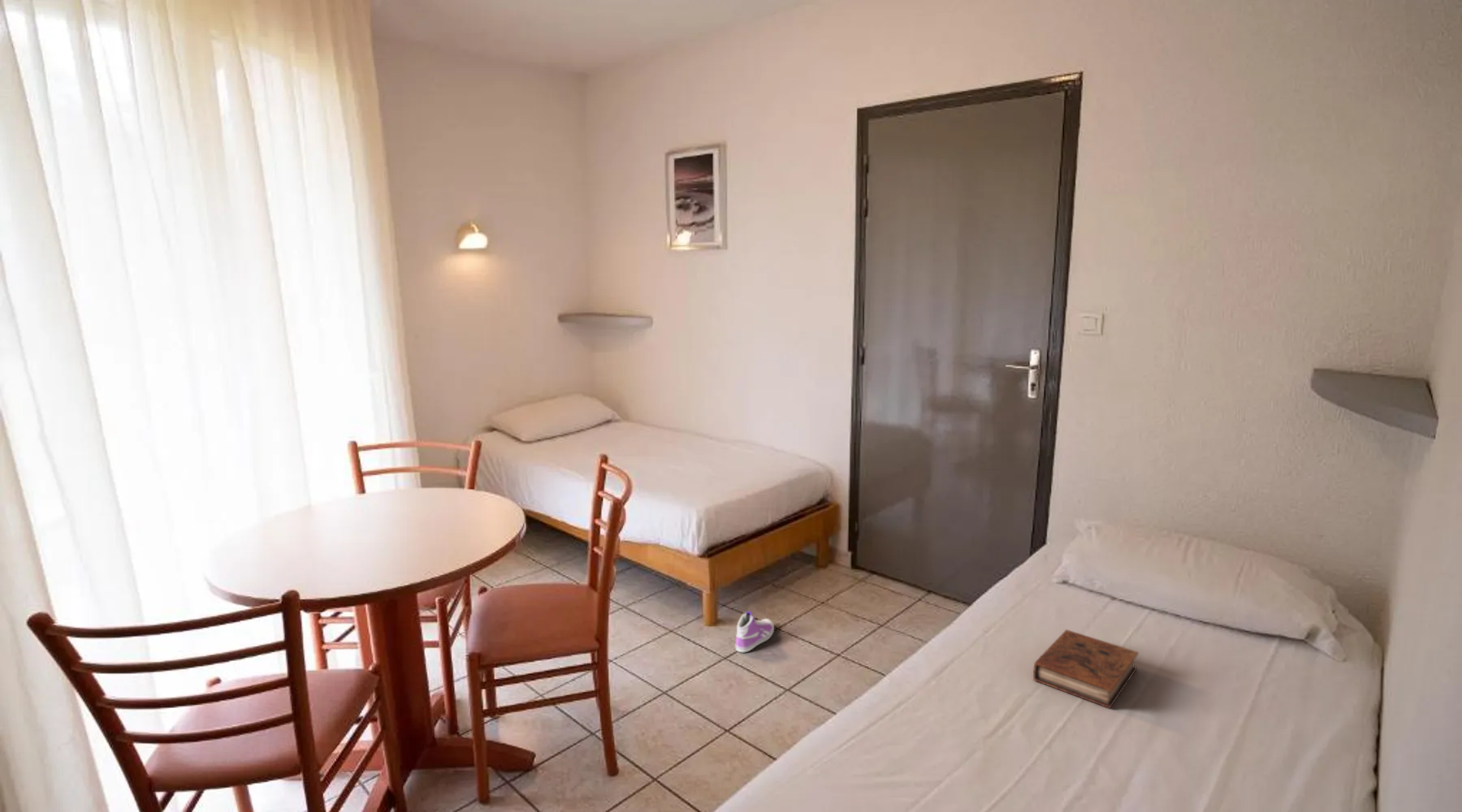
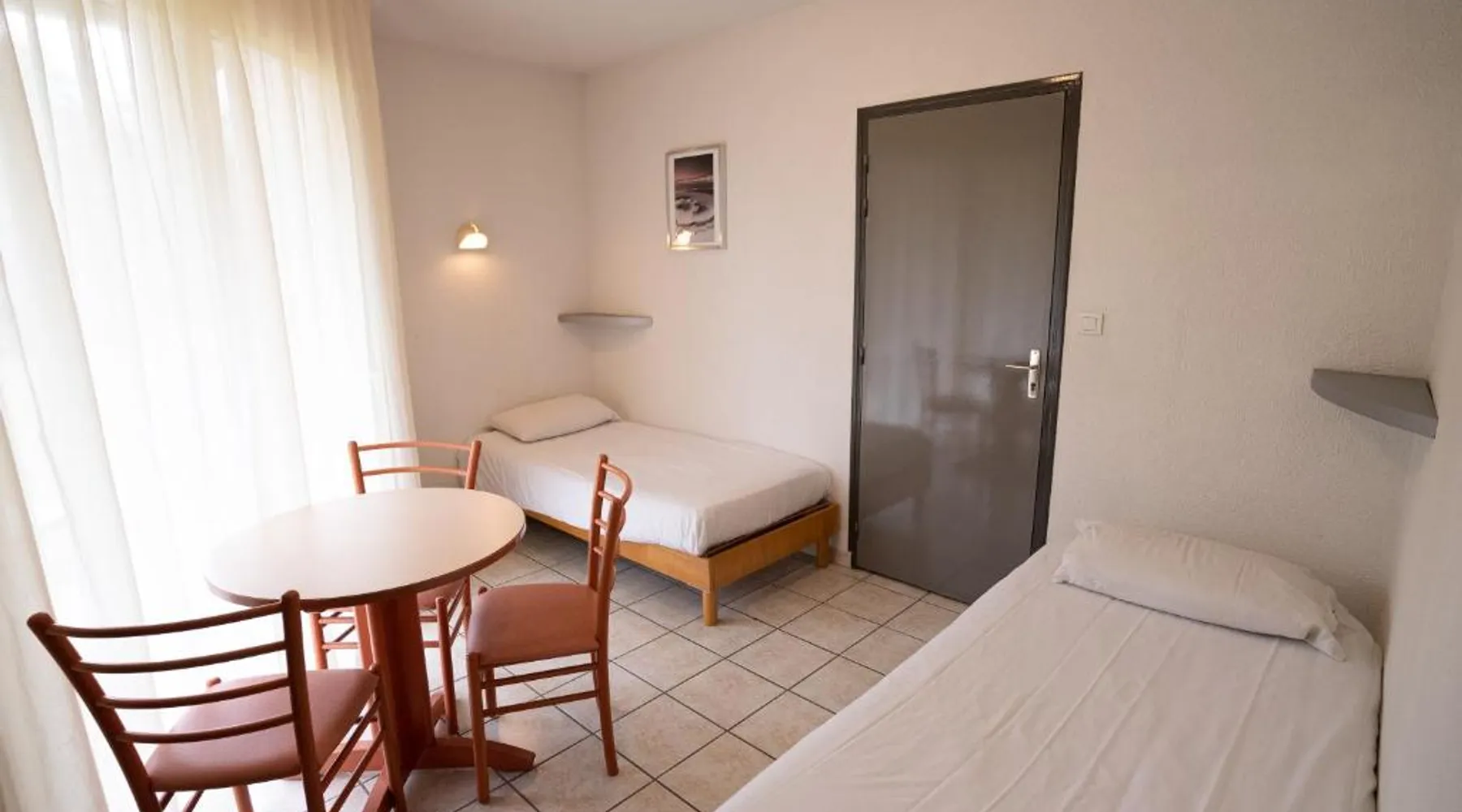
- book (1086, 665)
- sneaker (756, 624)
